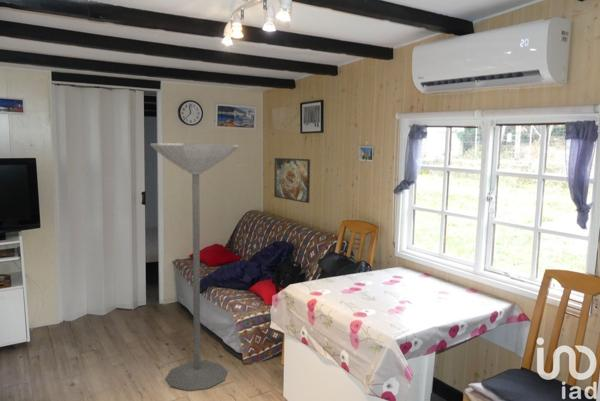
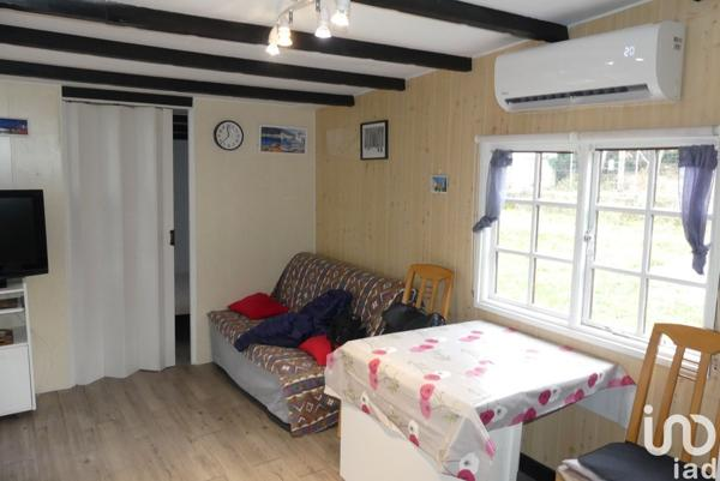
- floor lamp (196, 262)
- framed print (291, 179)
